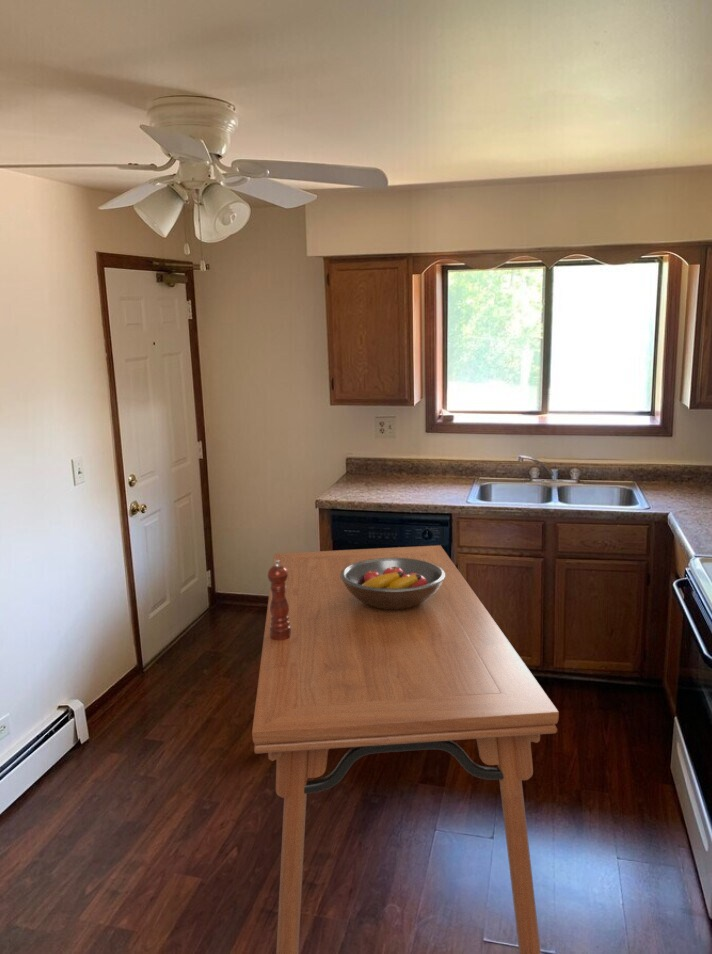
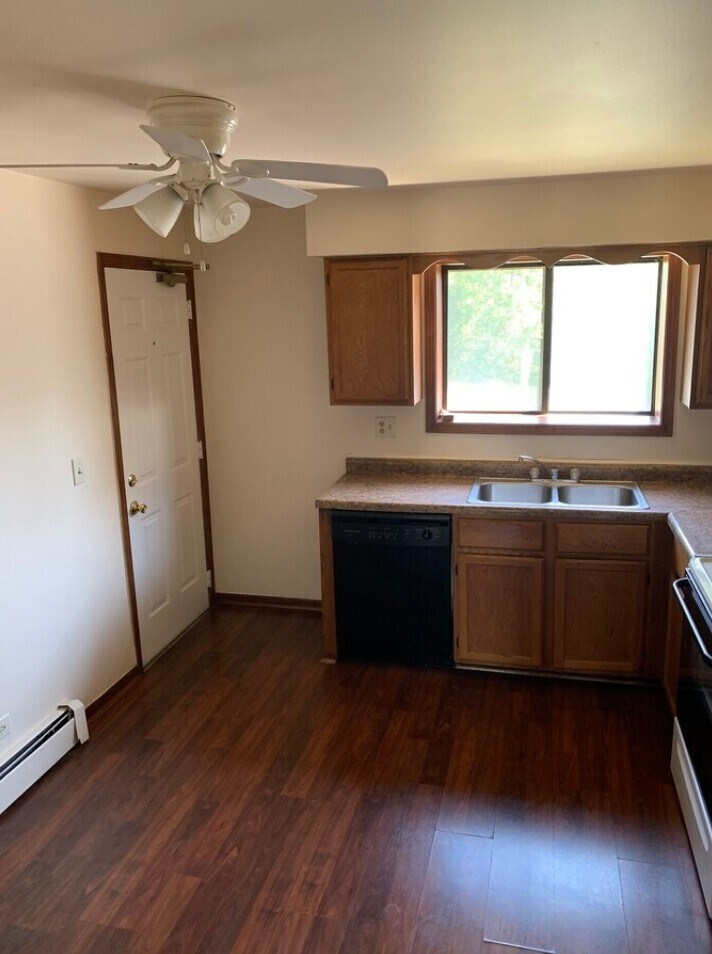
- fruit bowl (392, 582)
- dining table (378, 730)
- pepper mill (278, 598)
